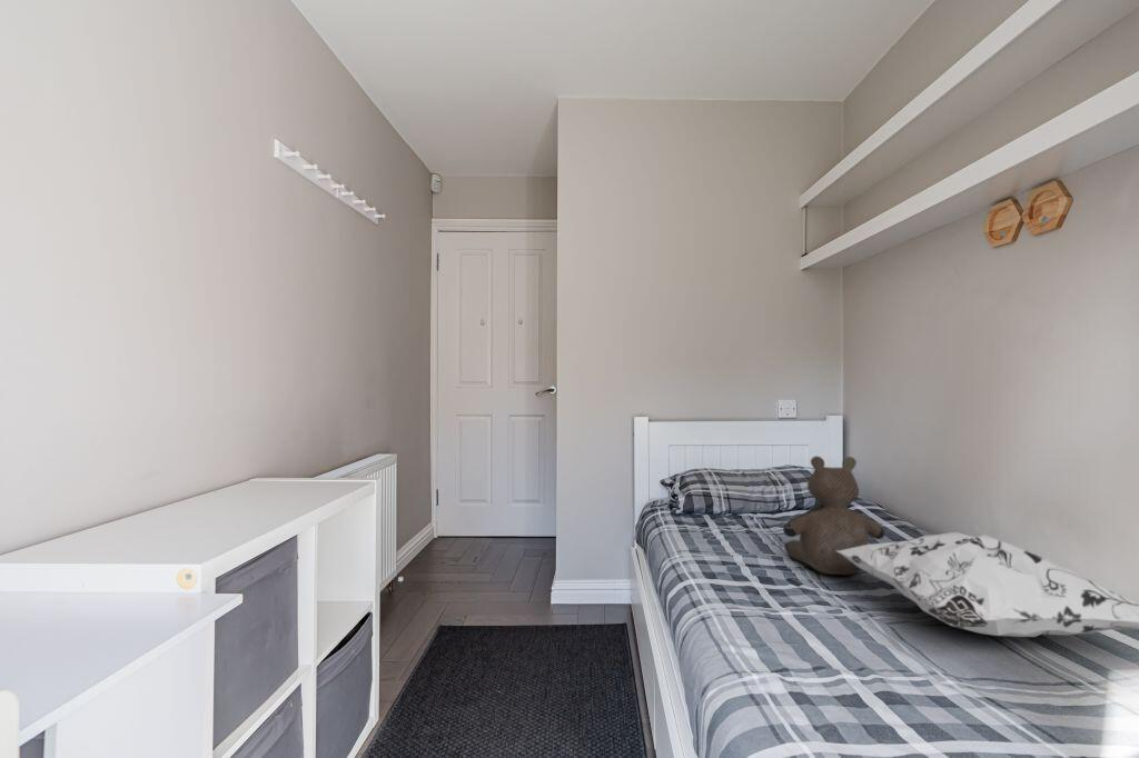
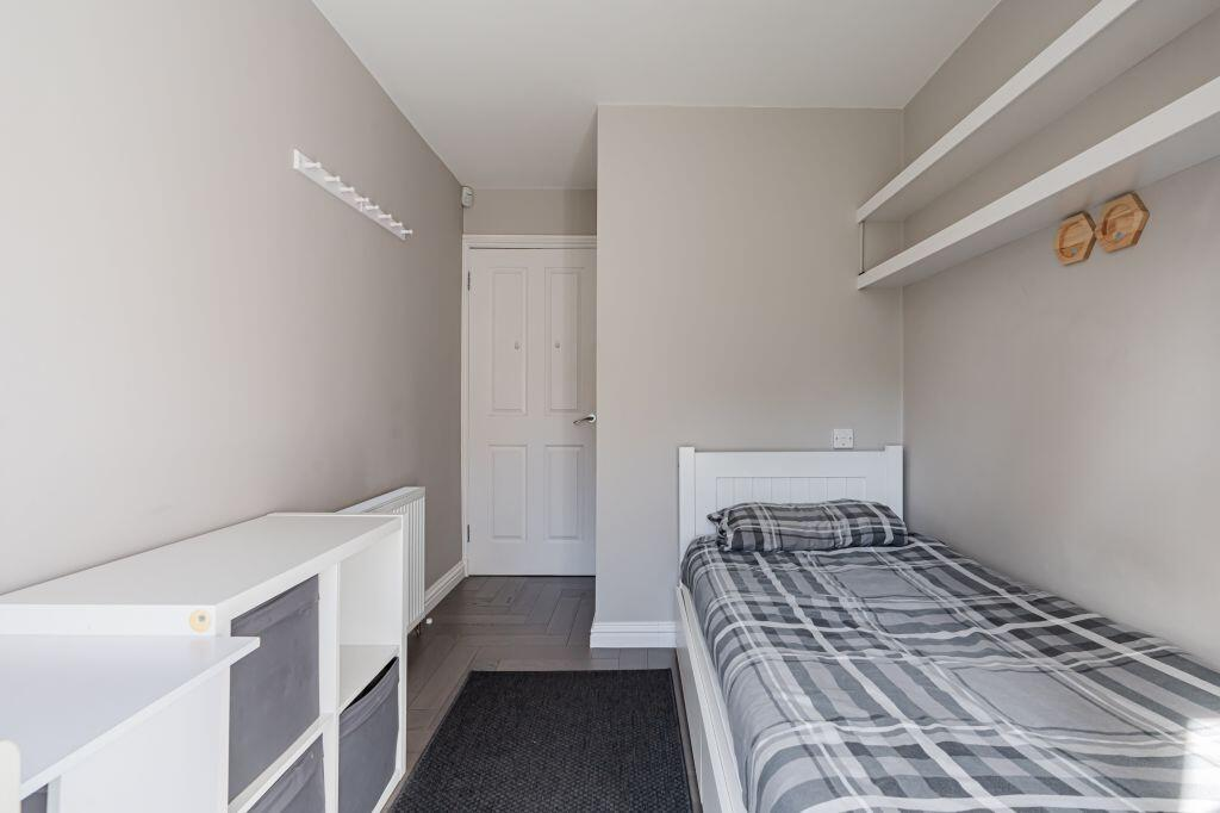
- decorative pillow (978, 582)
- teddy bear (825, 510)
